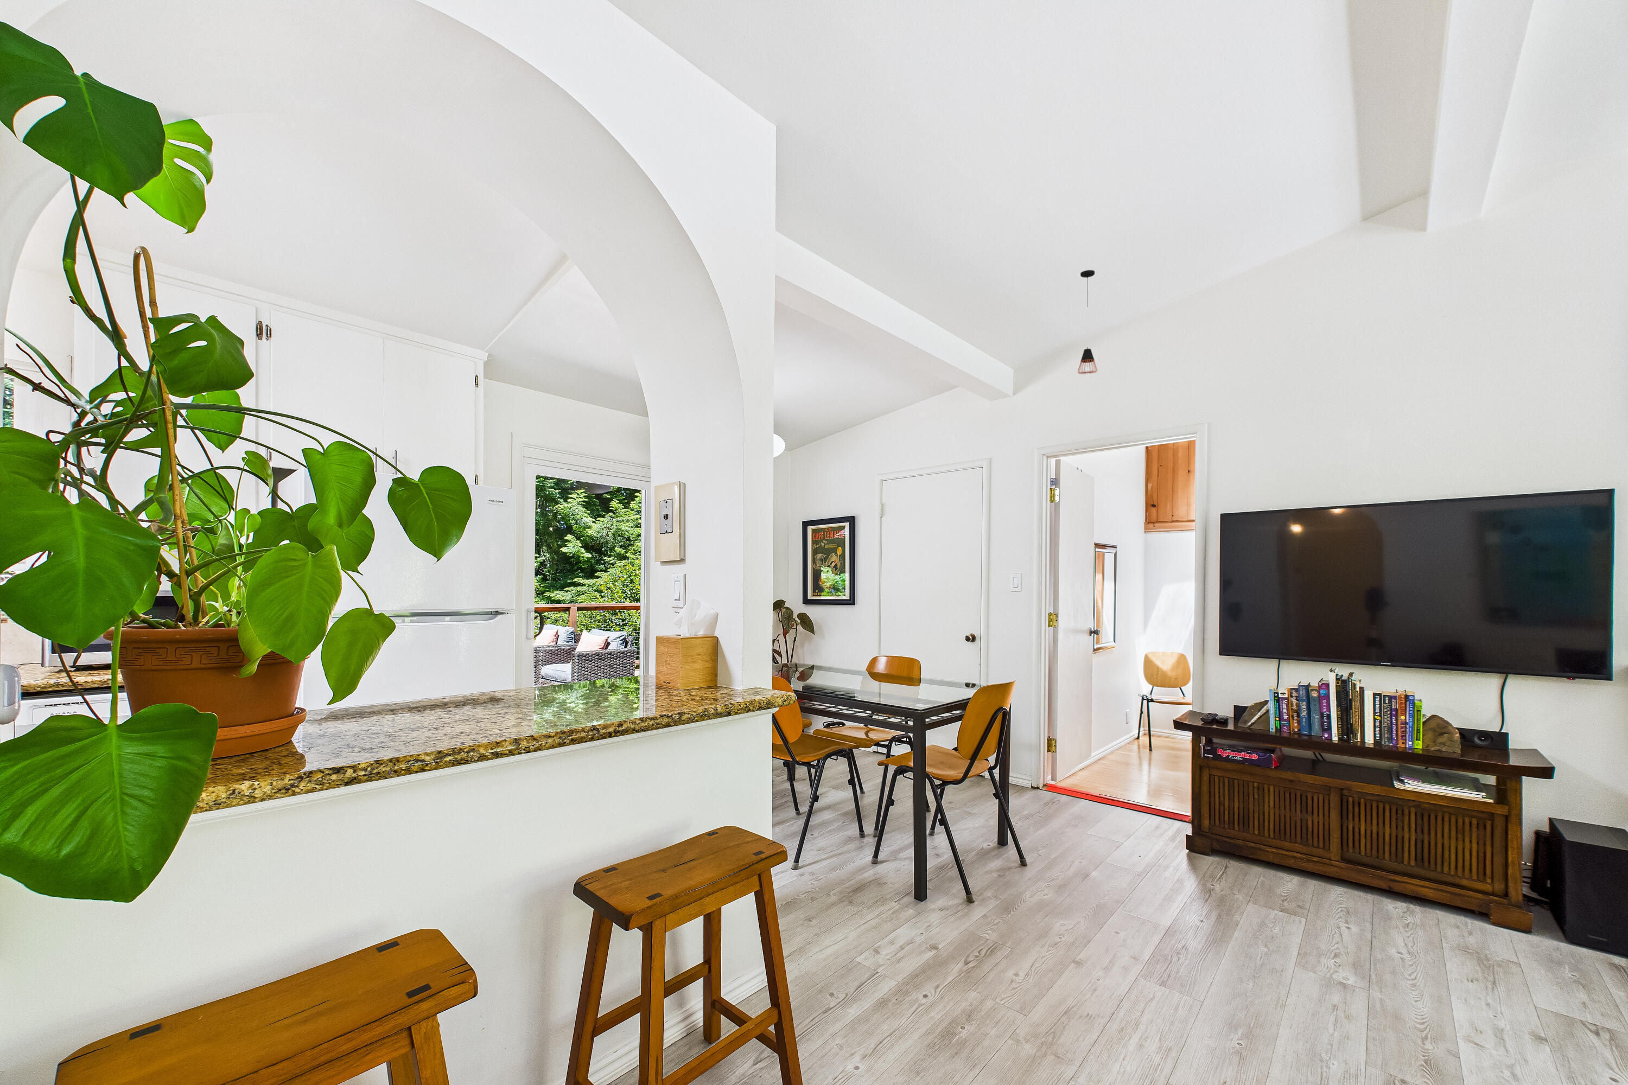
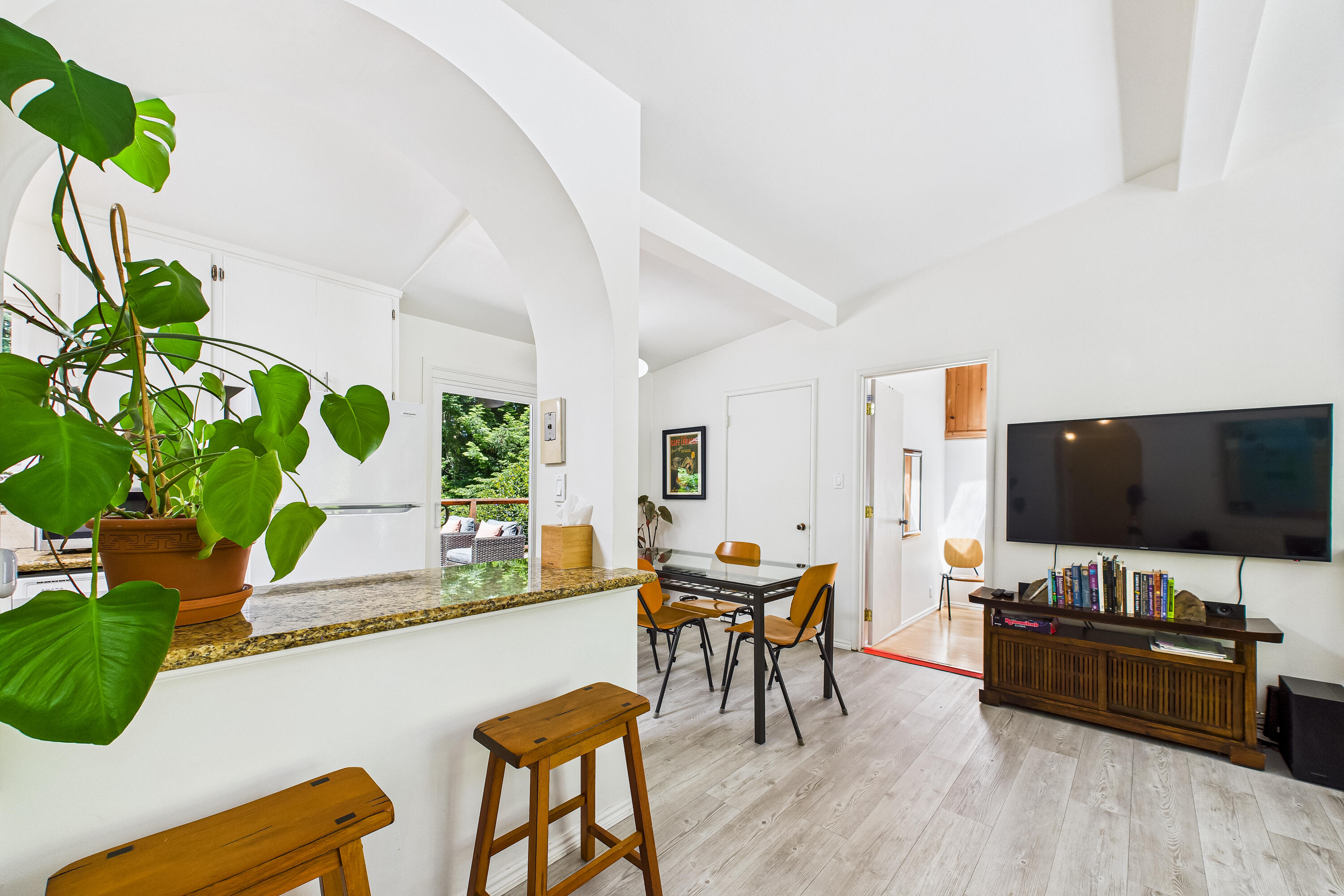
- pendant light (1088, 305)
